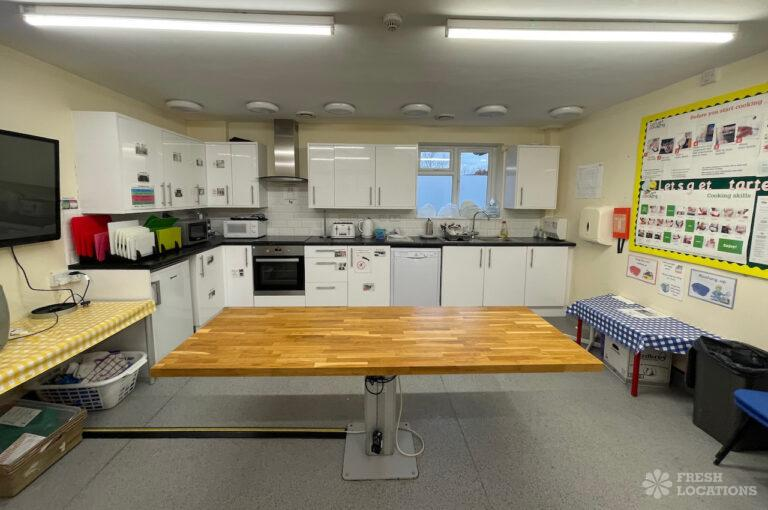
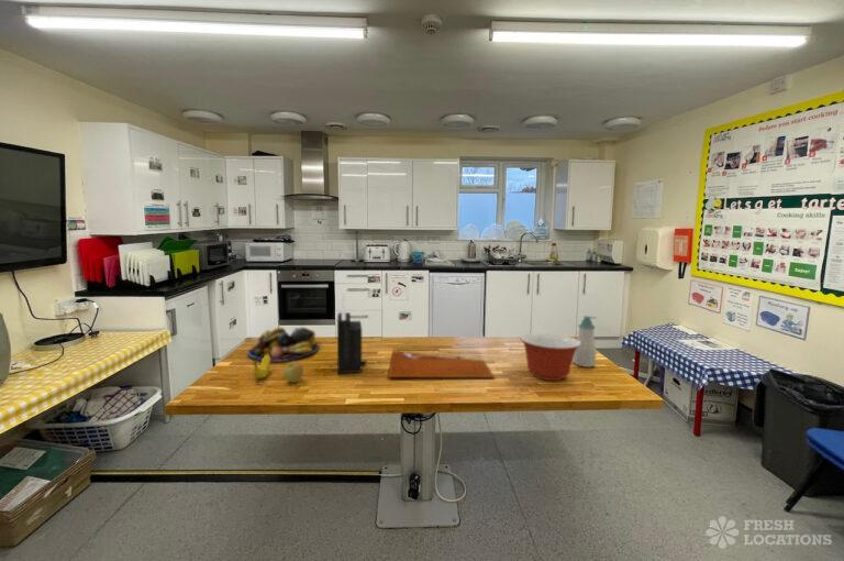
+ banana (262, 365)
+ apple (293, 372)
+ cutting board (437, 358)
+ mixing bowl (548, 358)
+ fruit bowl (284, 338)
+ soap bottle (585, 340)
+ knife block (352, 329)
